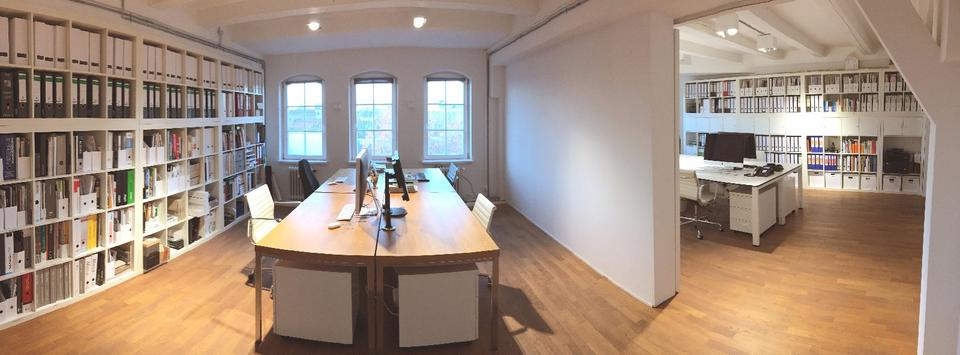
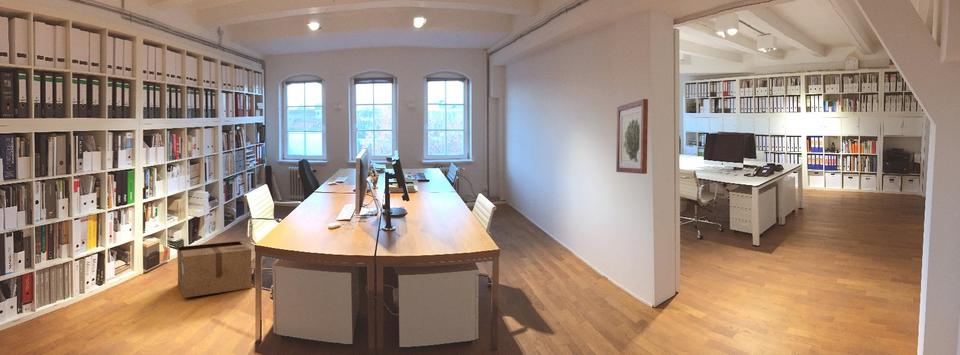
+ cardboard box (214, 264)
+ wall art (631, 138)
